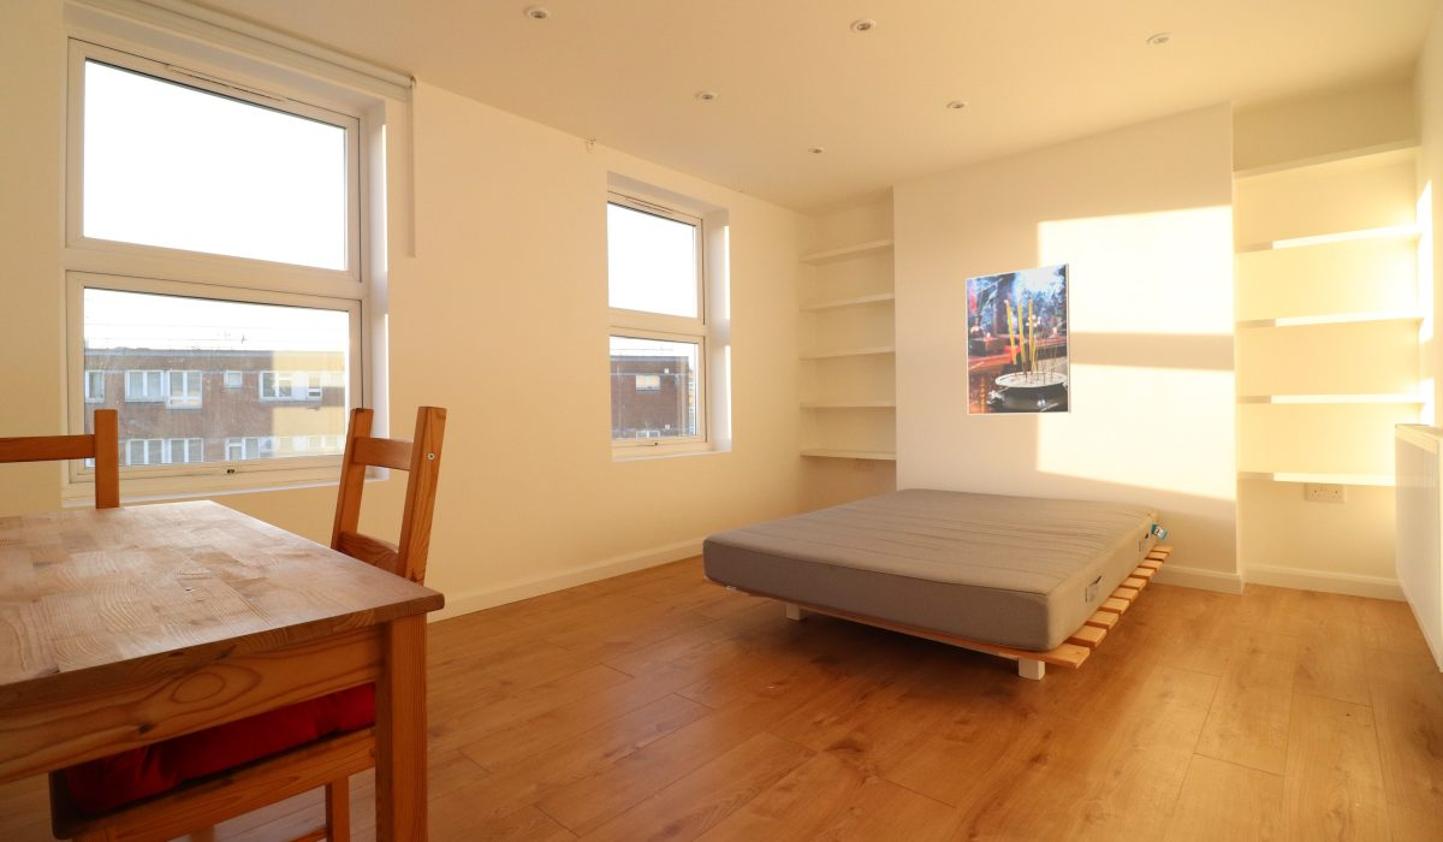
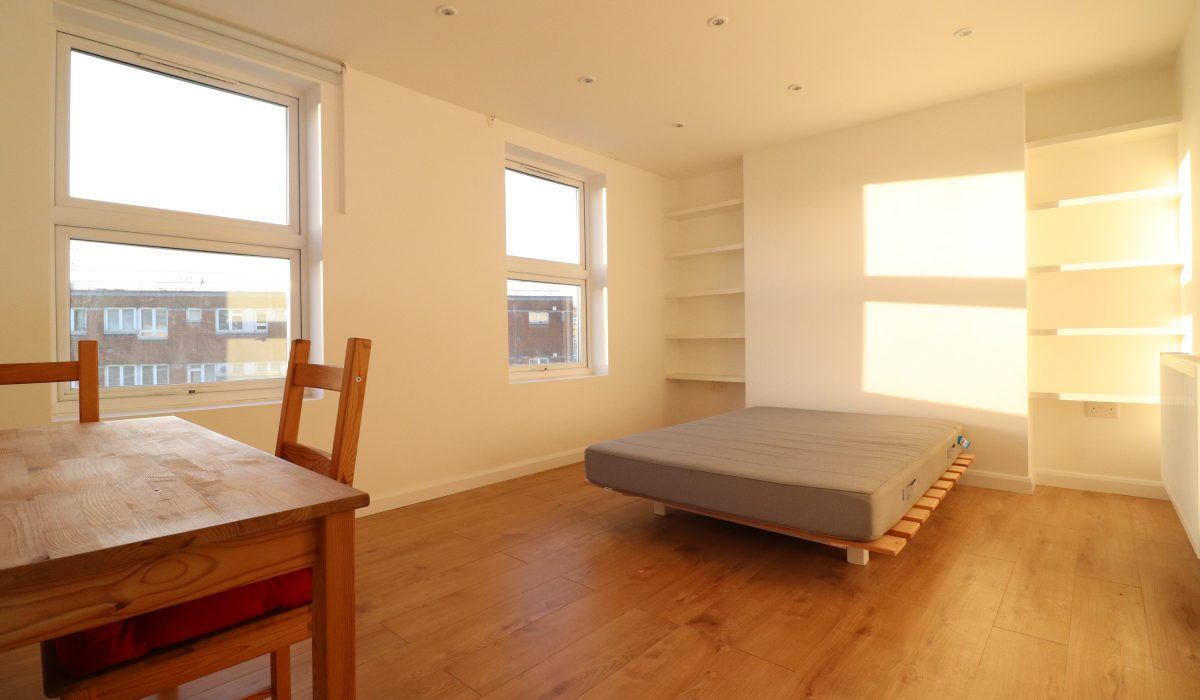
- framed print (1015, 343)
